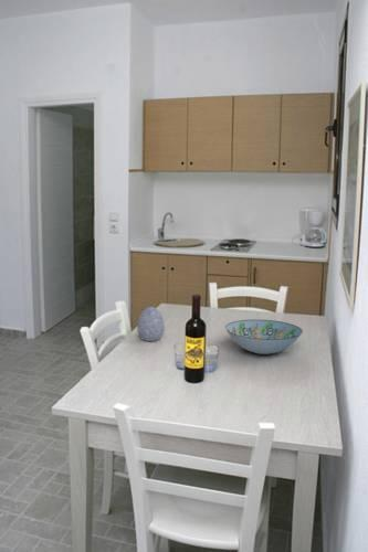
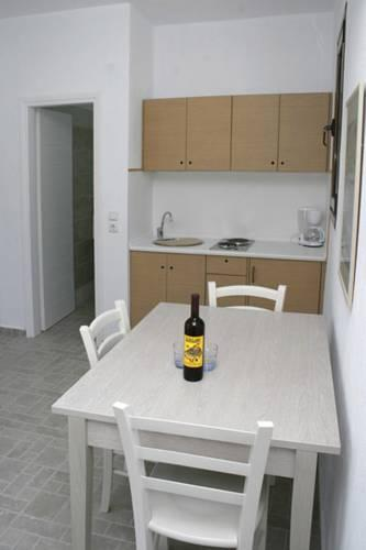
- decorative bowl (262, 340)
- decorative egg (150, 322)
